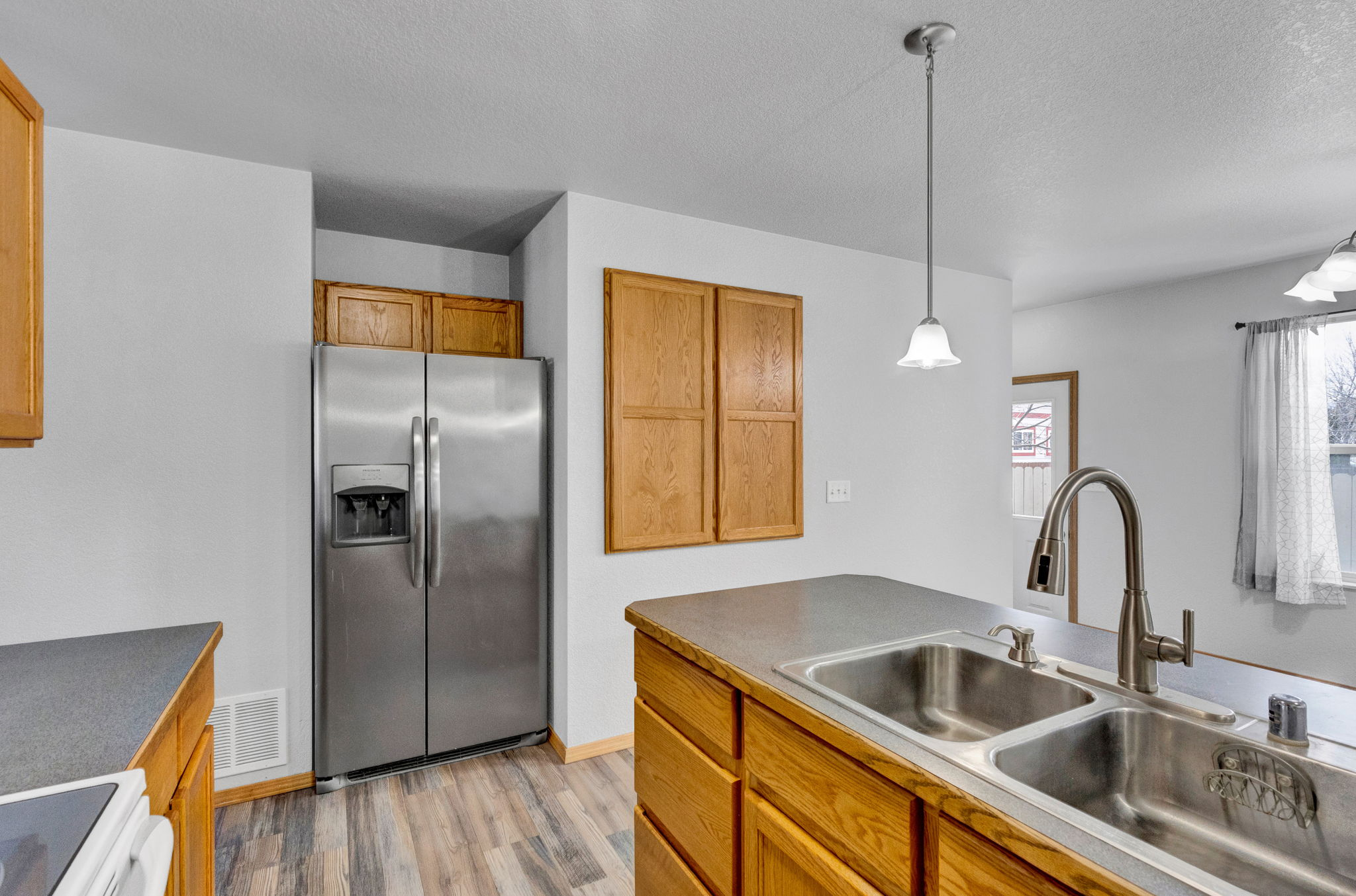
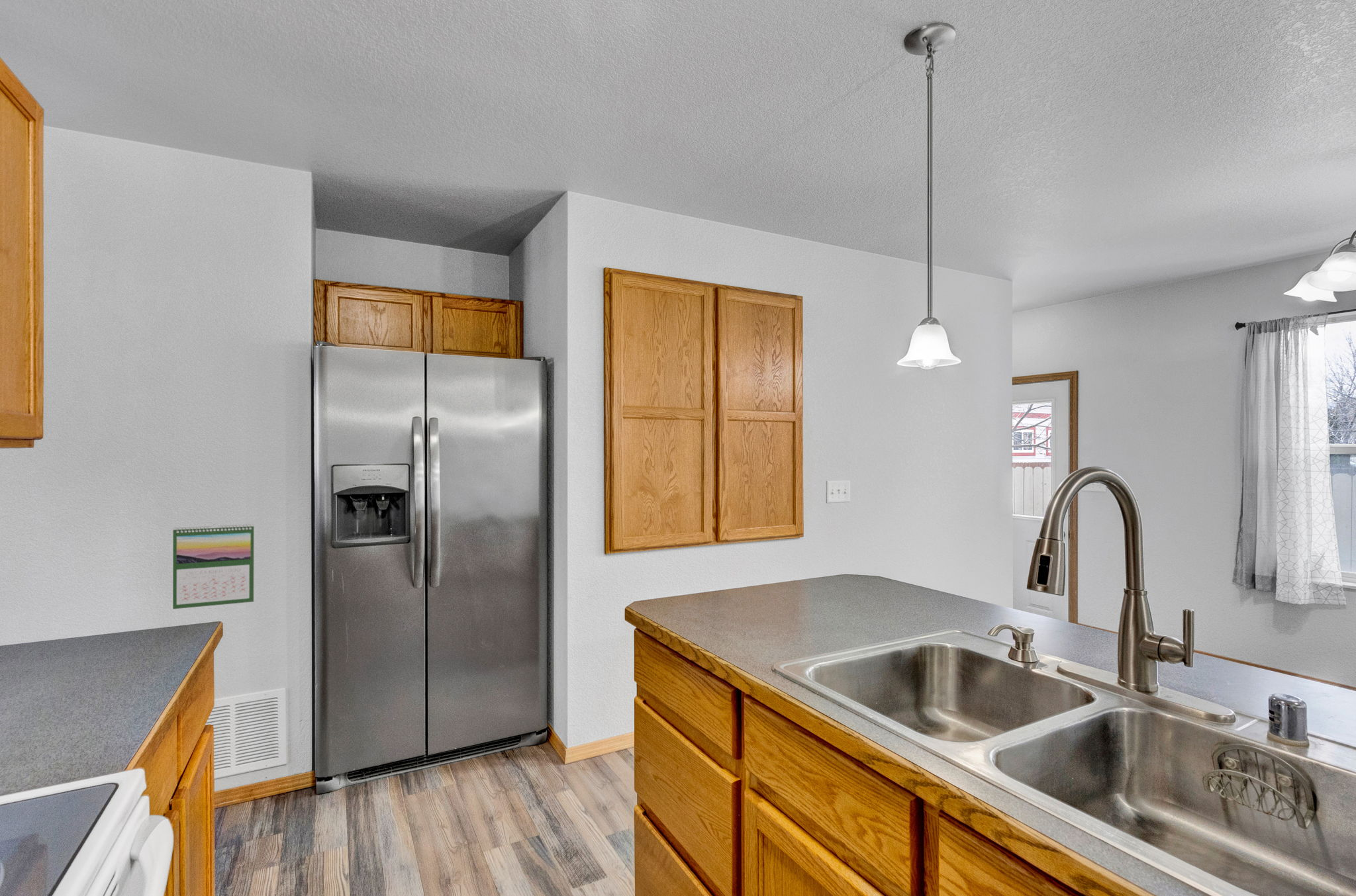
+ calendar (214, 564)
